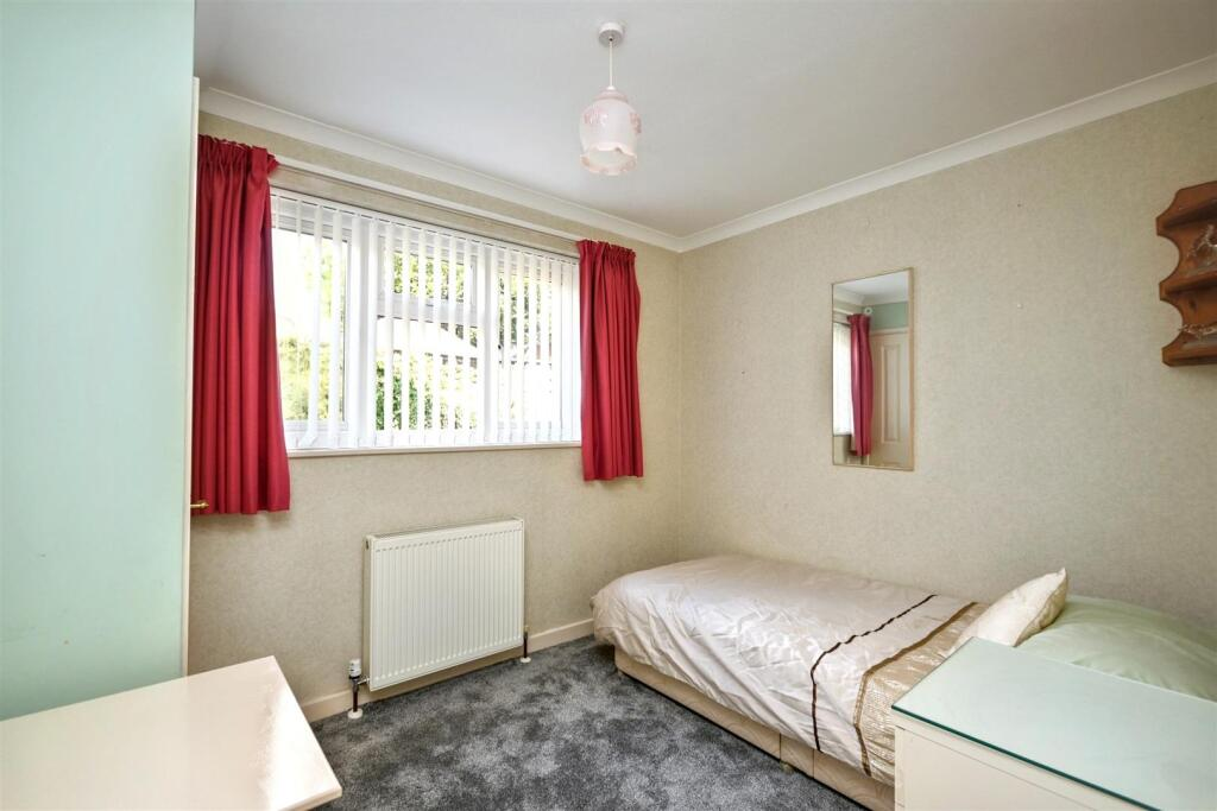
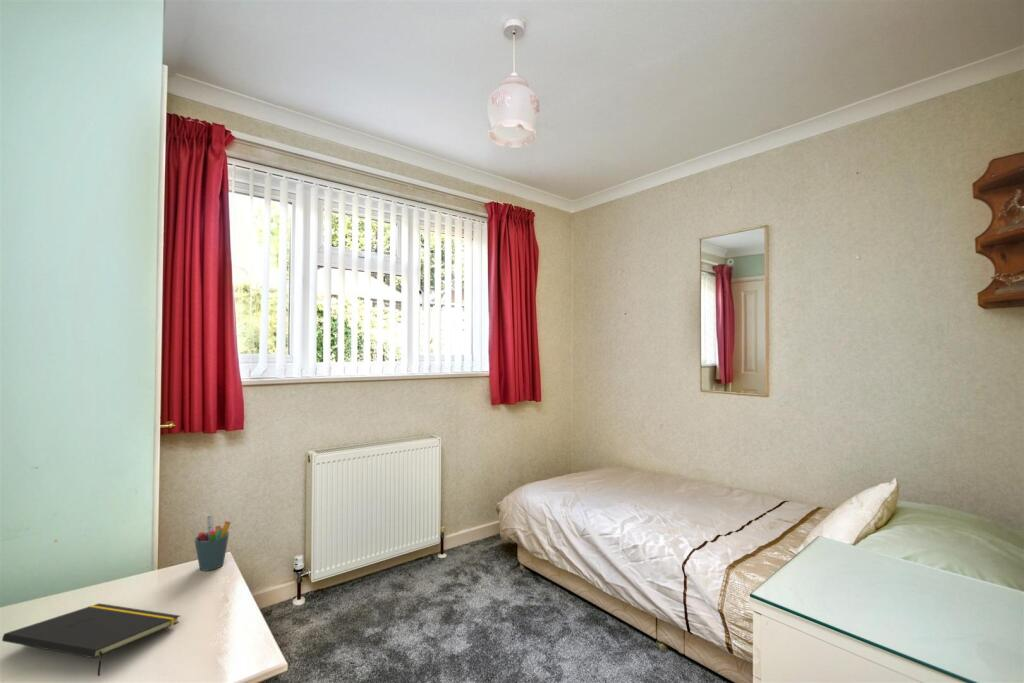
+ notepad (96, 627)
+ pen holder (212, 542)
